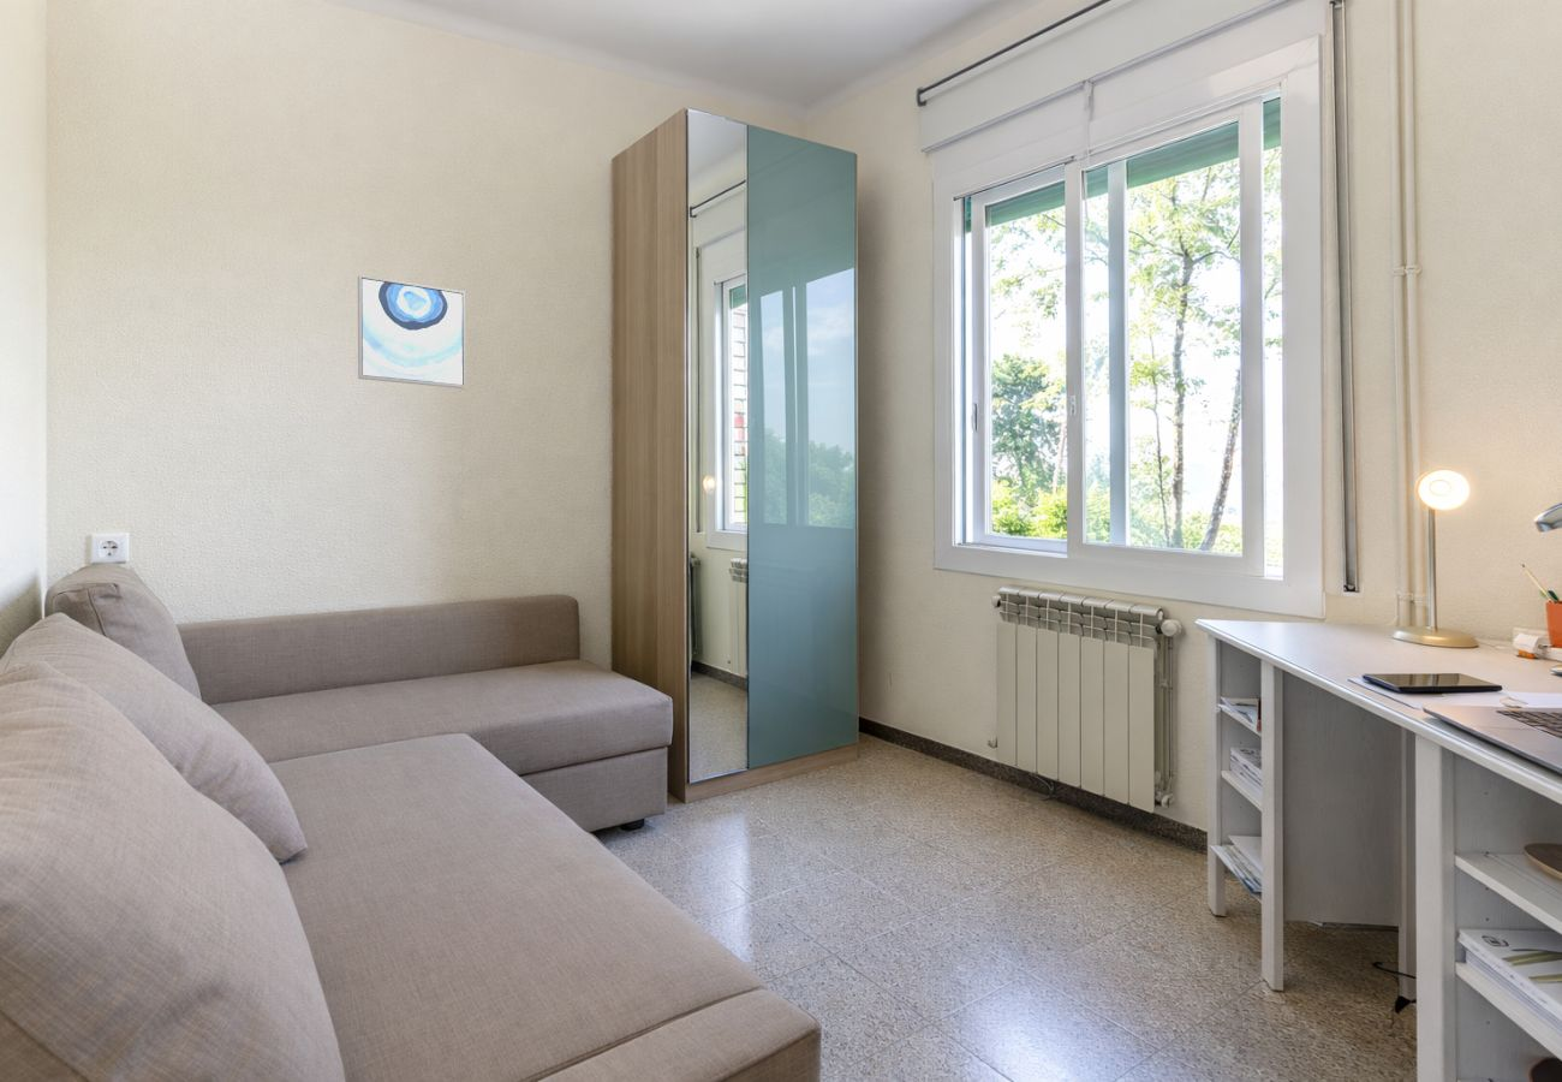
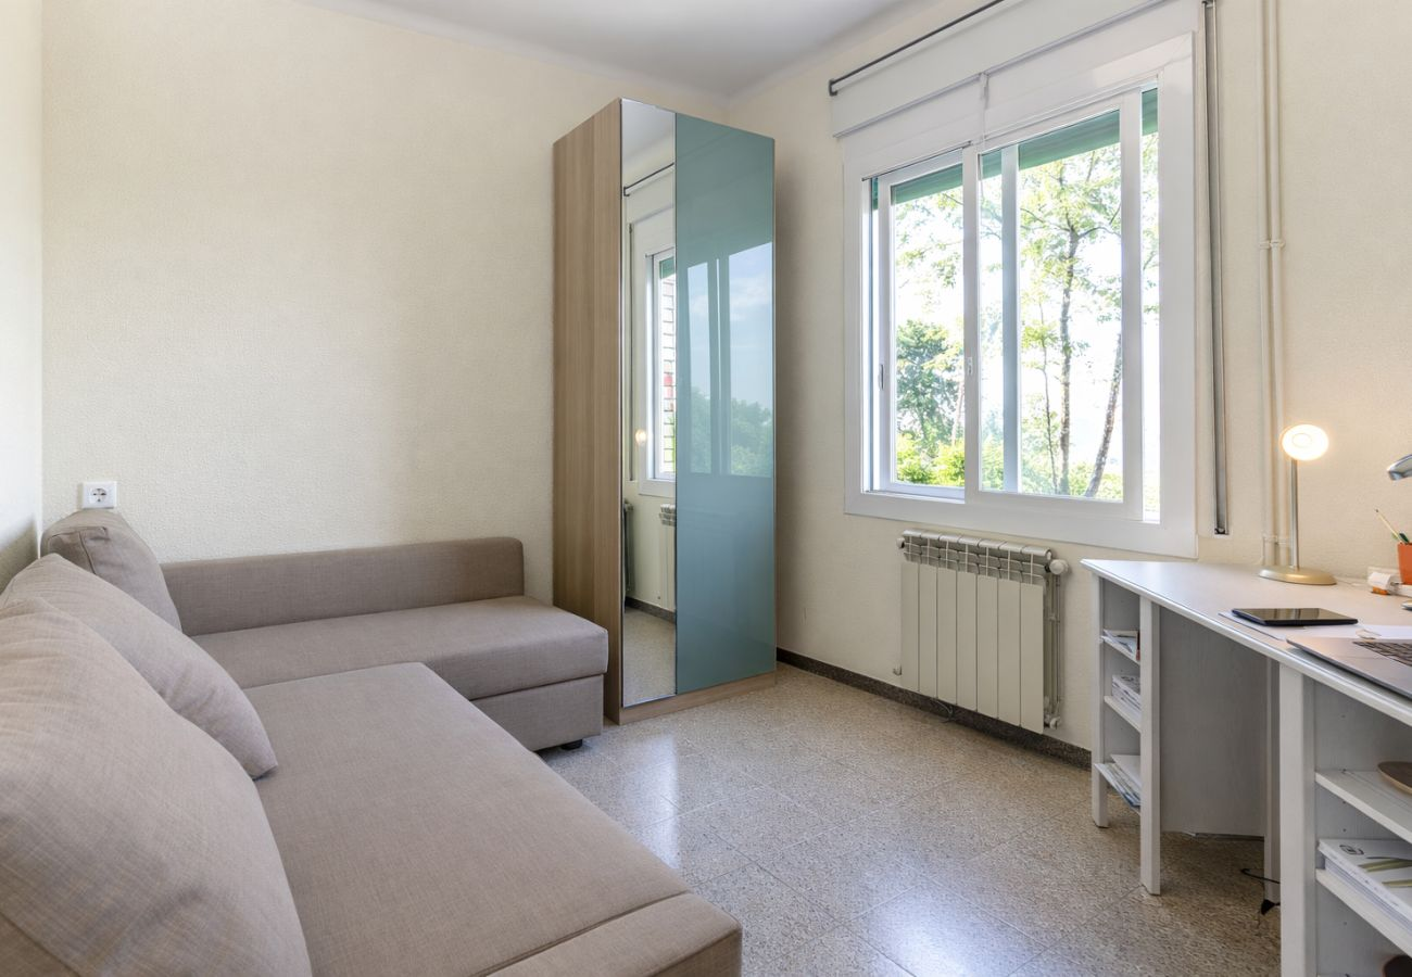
- wall art (412, 333)
